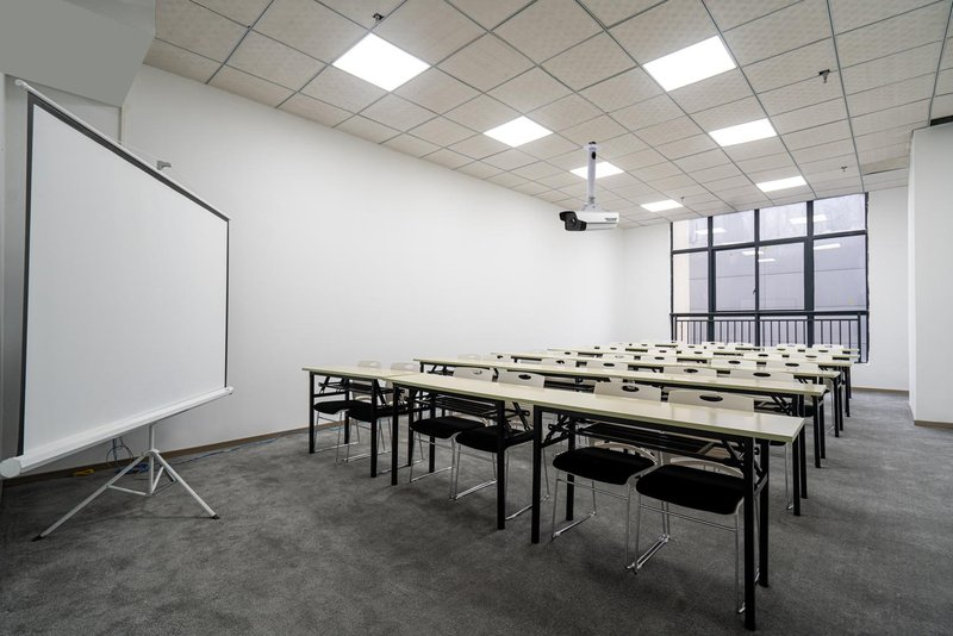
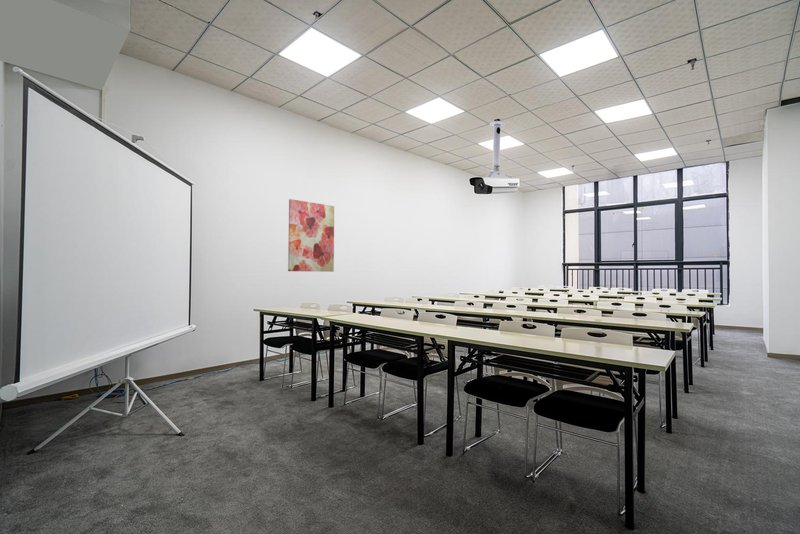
+ wall art (312, 237)
